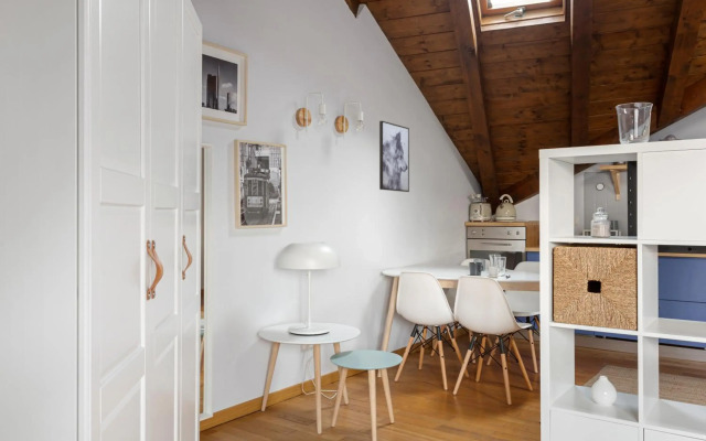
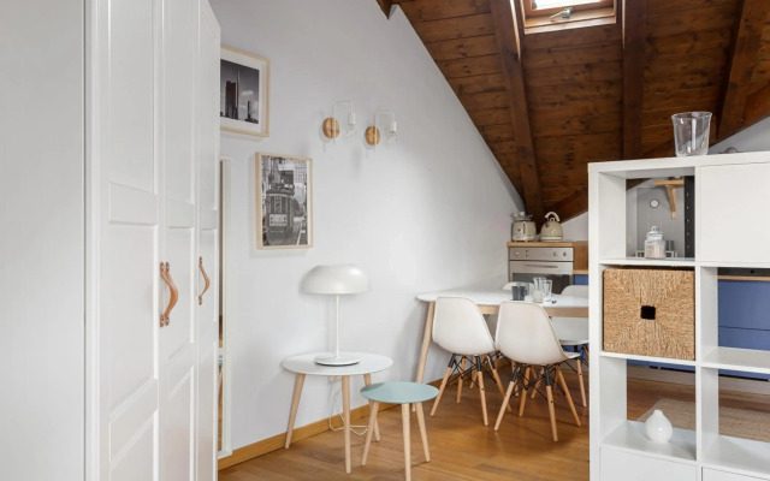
- wall art (395, 158)
